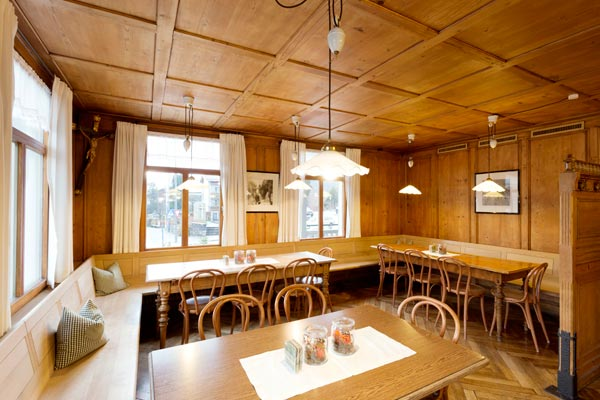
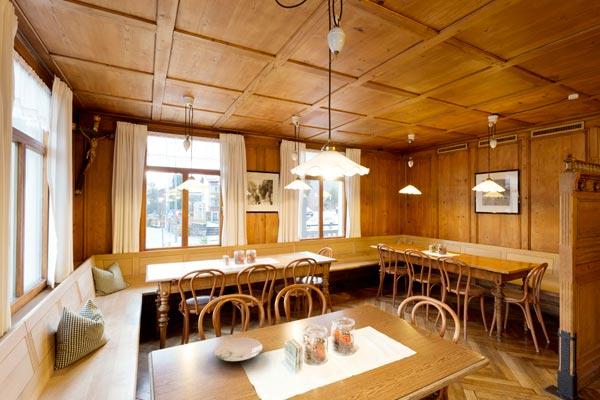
+ plate (238, 351)
